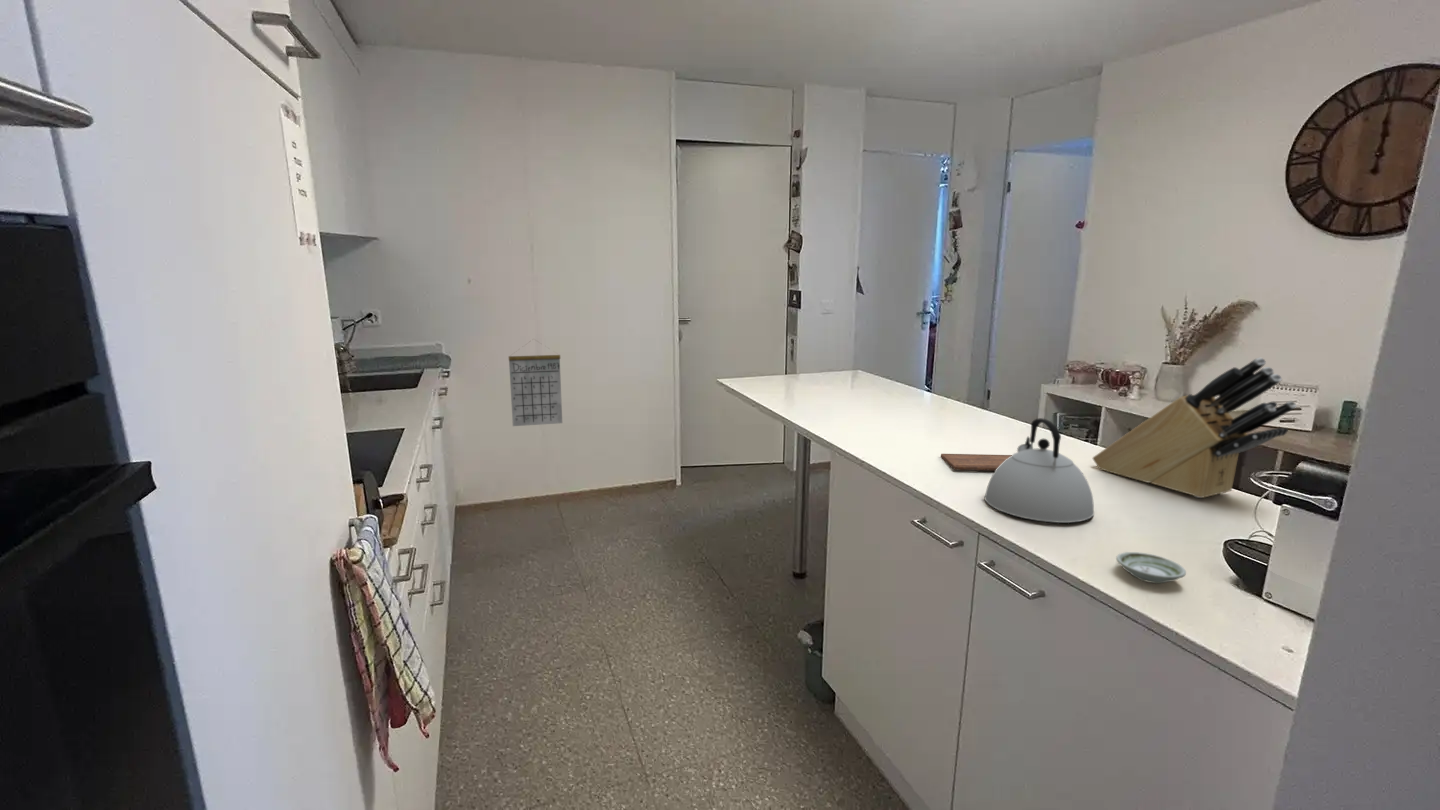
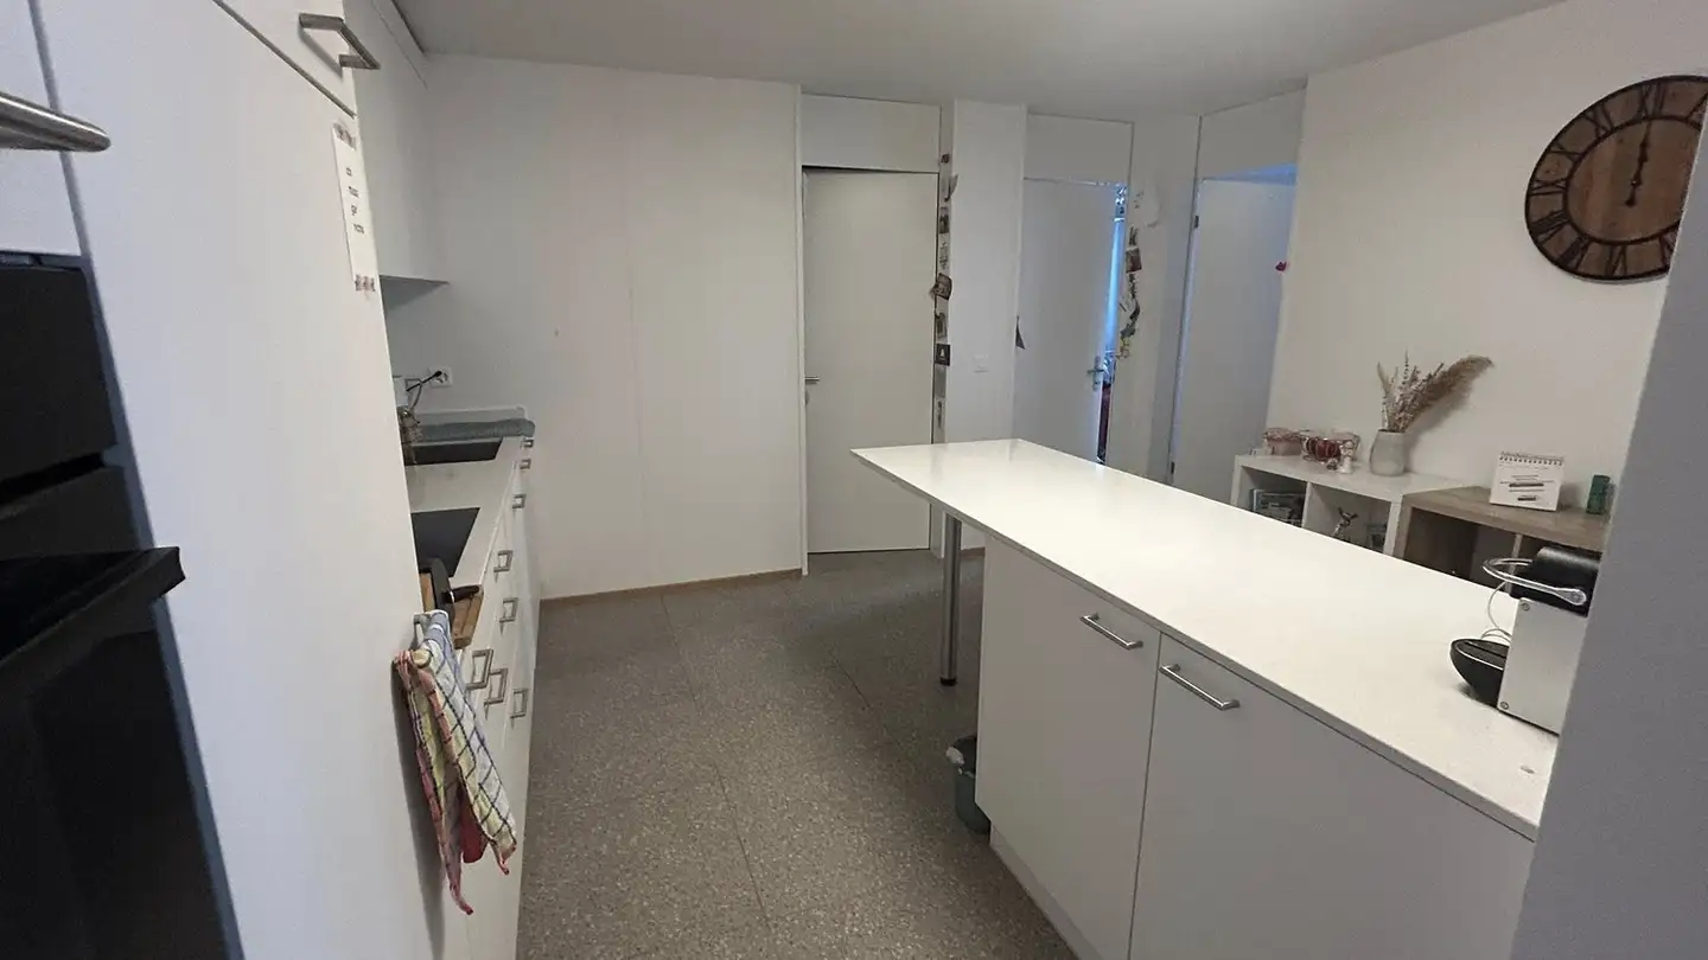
- cutting board (989, 462)
- calendar (535, 382)
- kettle (1040, 462)
- saucer (1149, 569)
- knife block (1186, 421)
